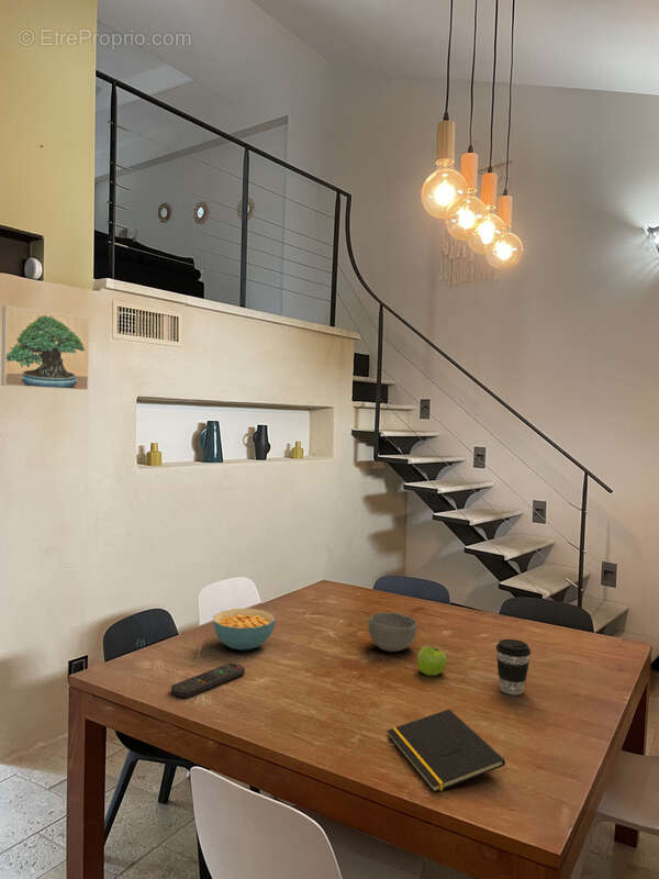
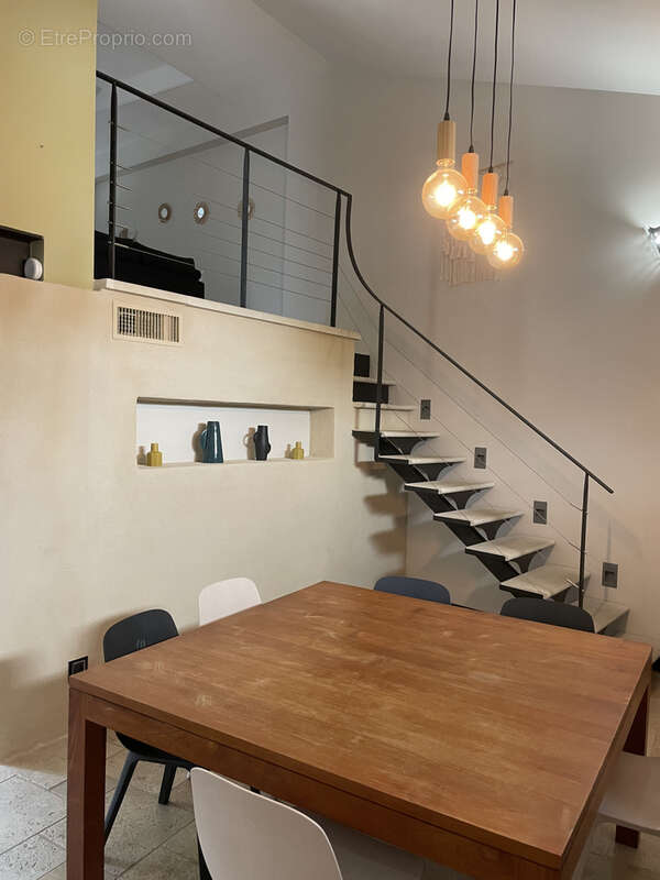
- remote control (209, 679)
- notepad (442, 746)
- coffee cup (512, 667)
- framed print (47, 349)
- fruit (432, 660)
- cereal bowl (243, 633)
- bowl (392, 634)
